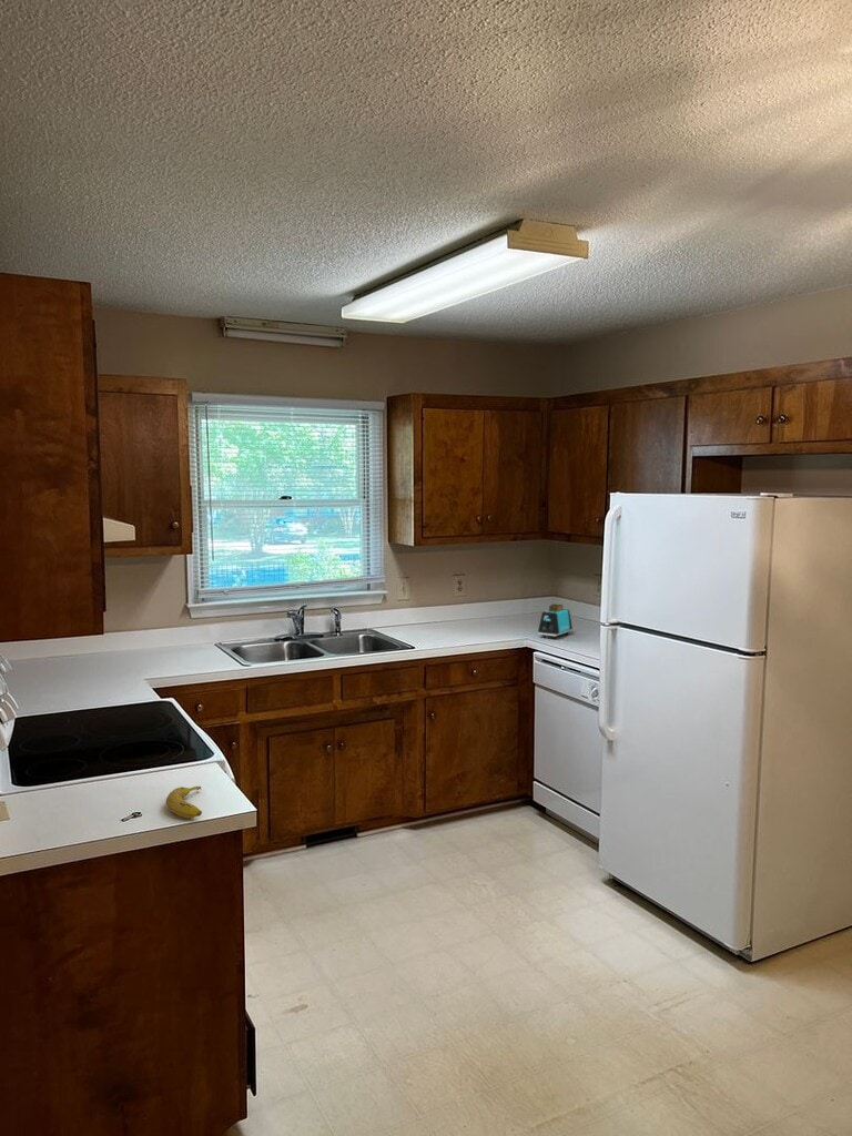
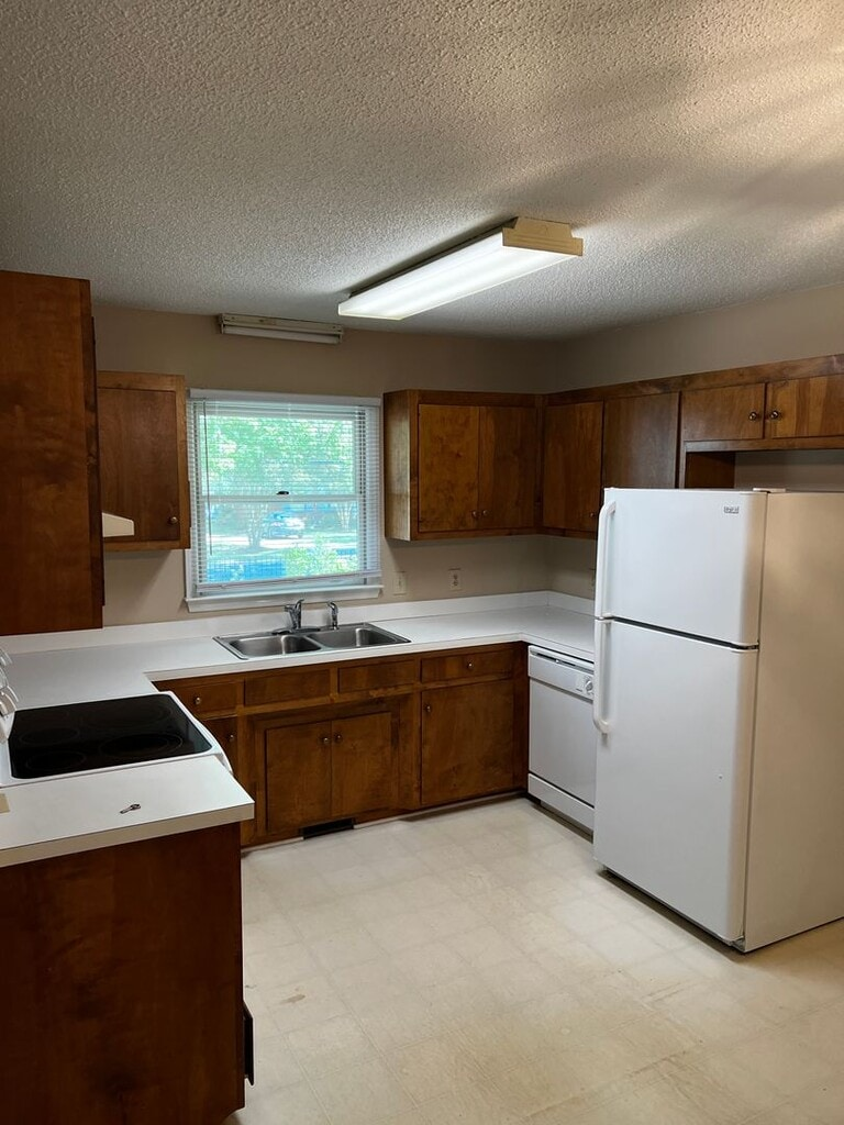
- fruit (184, 801)
- toaster (555, 620)
